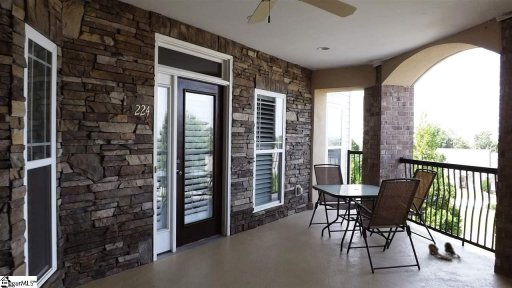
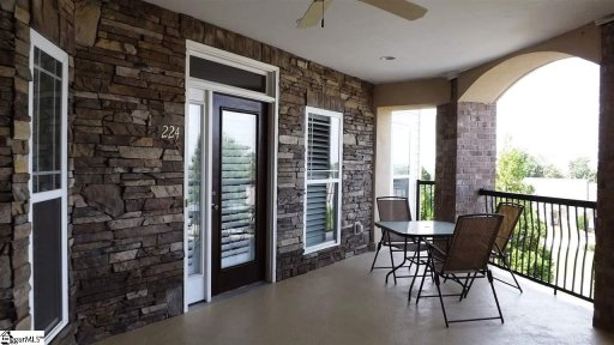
- shoes (445, 250)
